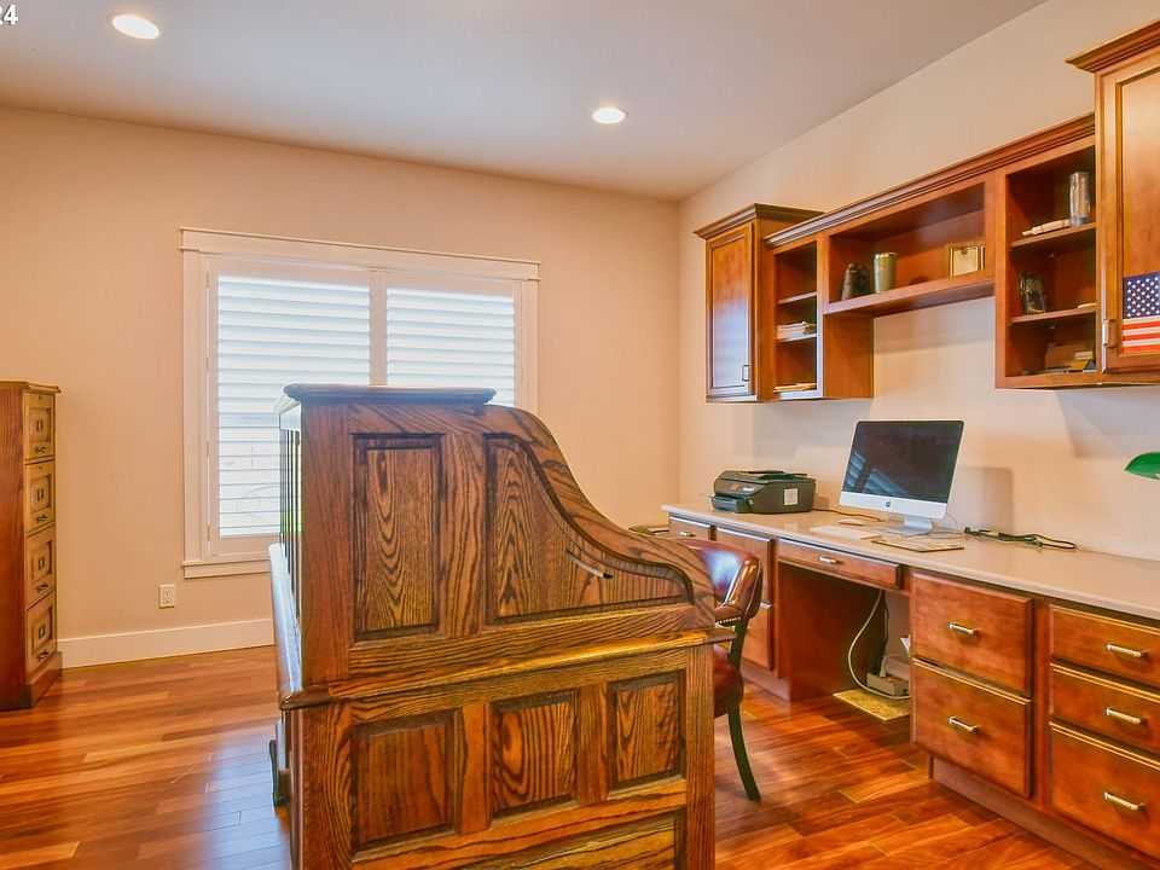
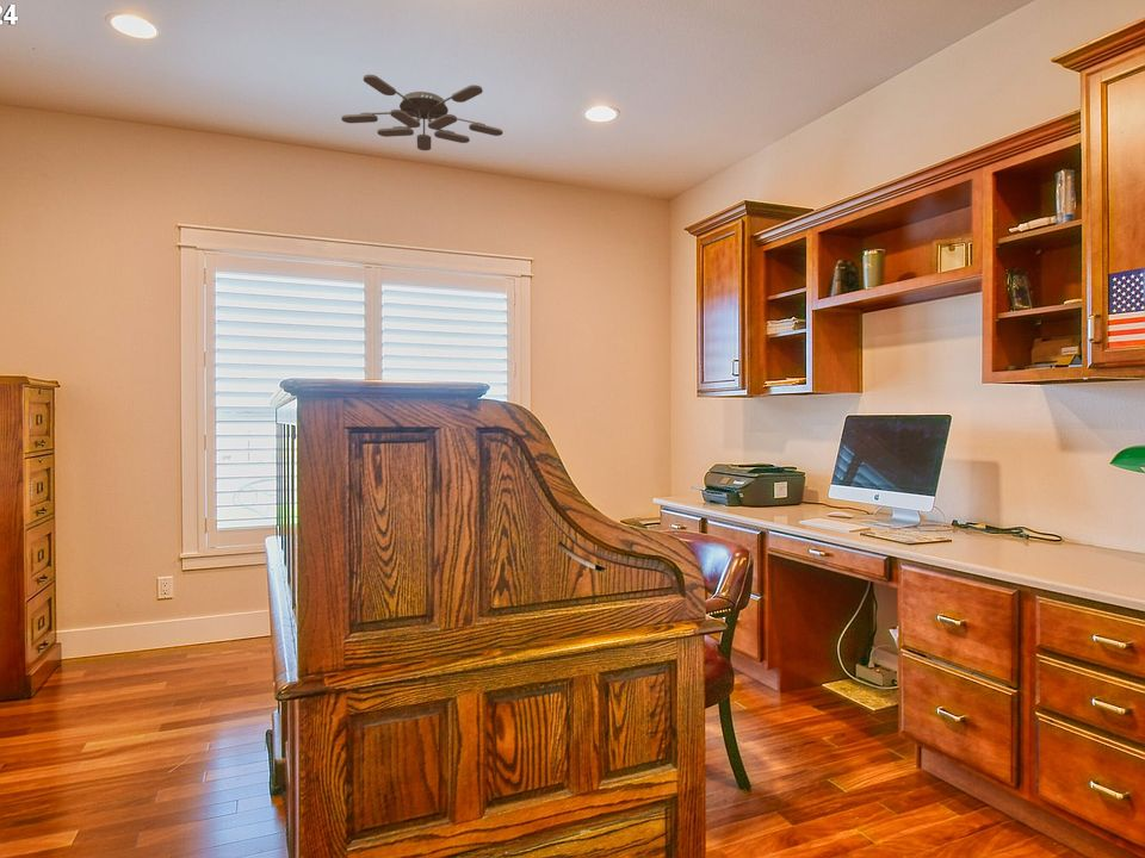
+ ceiling fan (423, 119)
